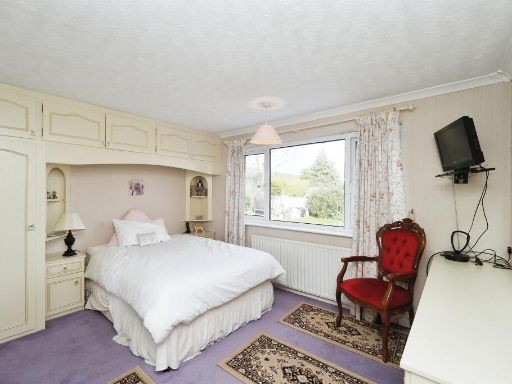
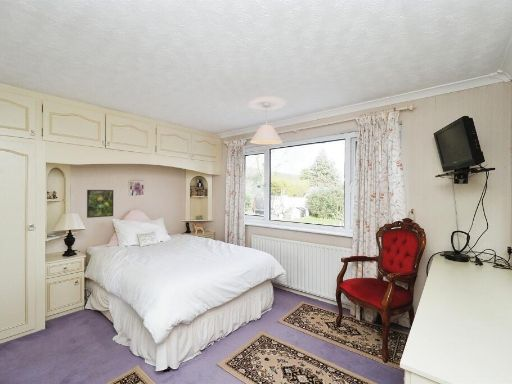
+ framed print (100, 203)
